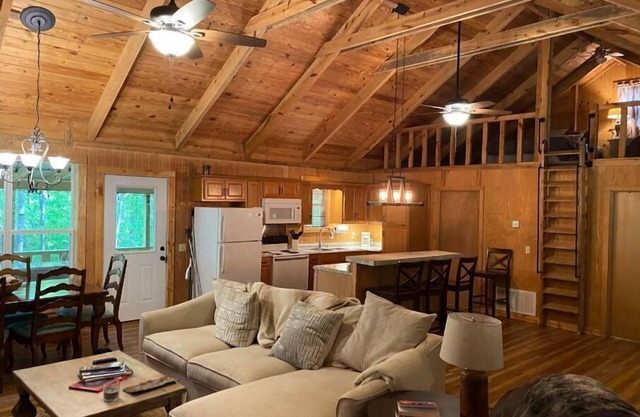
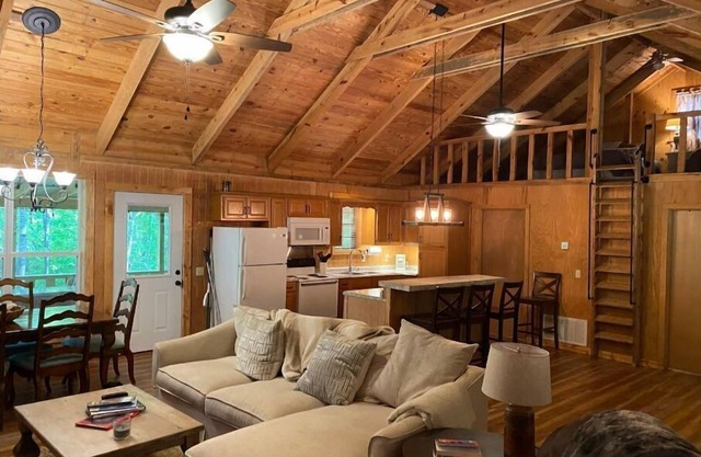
- magazine (151, 383)
